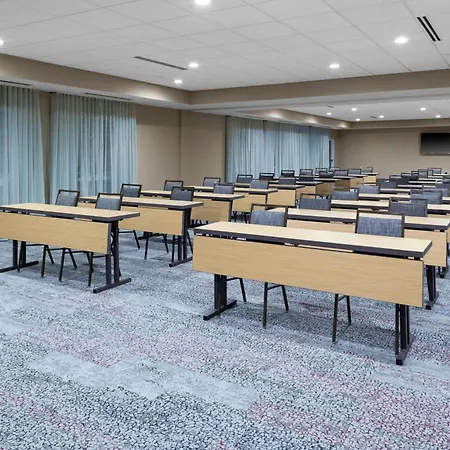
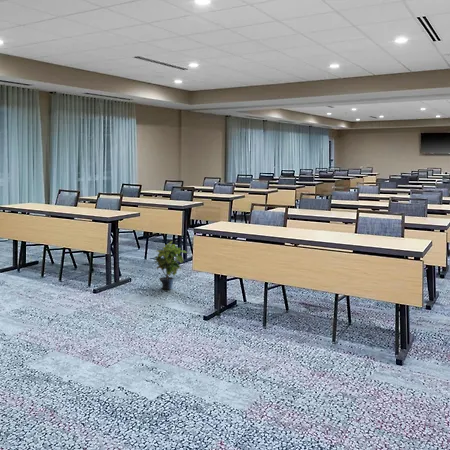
+ potted plant (168, 265)
